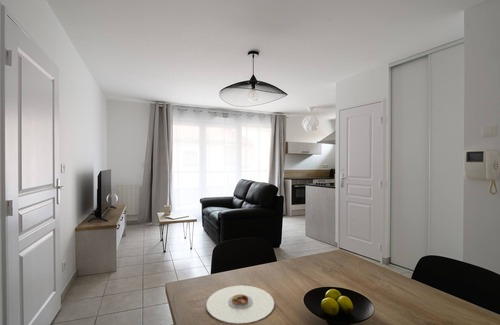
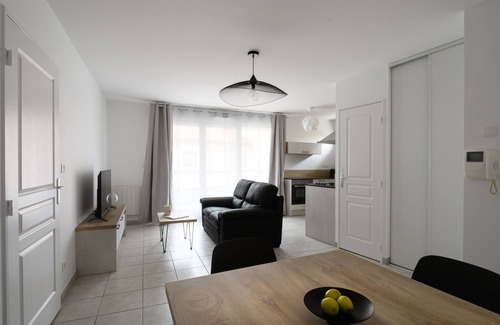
- plate (240, 299)
